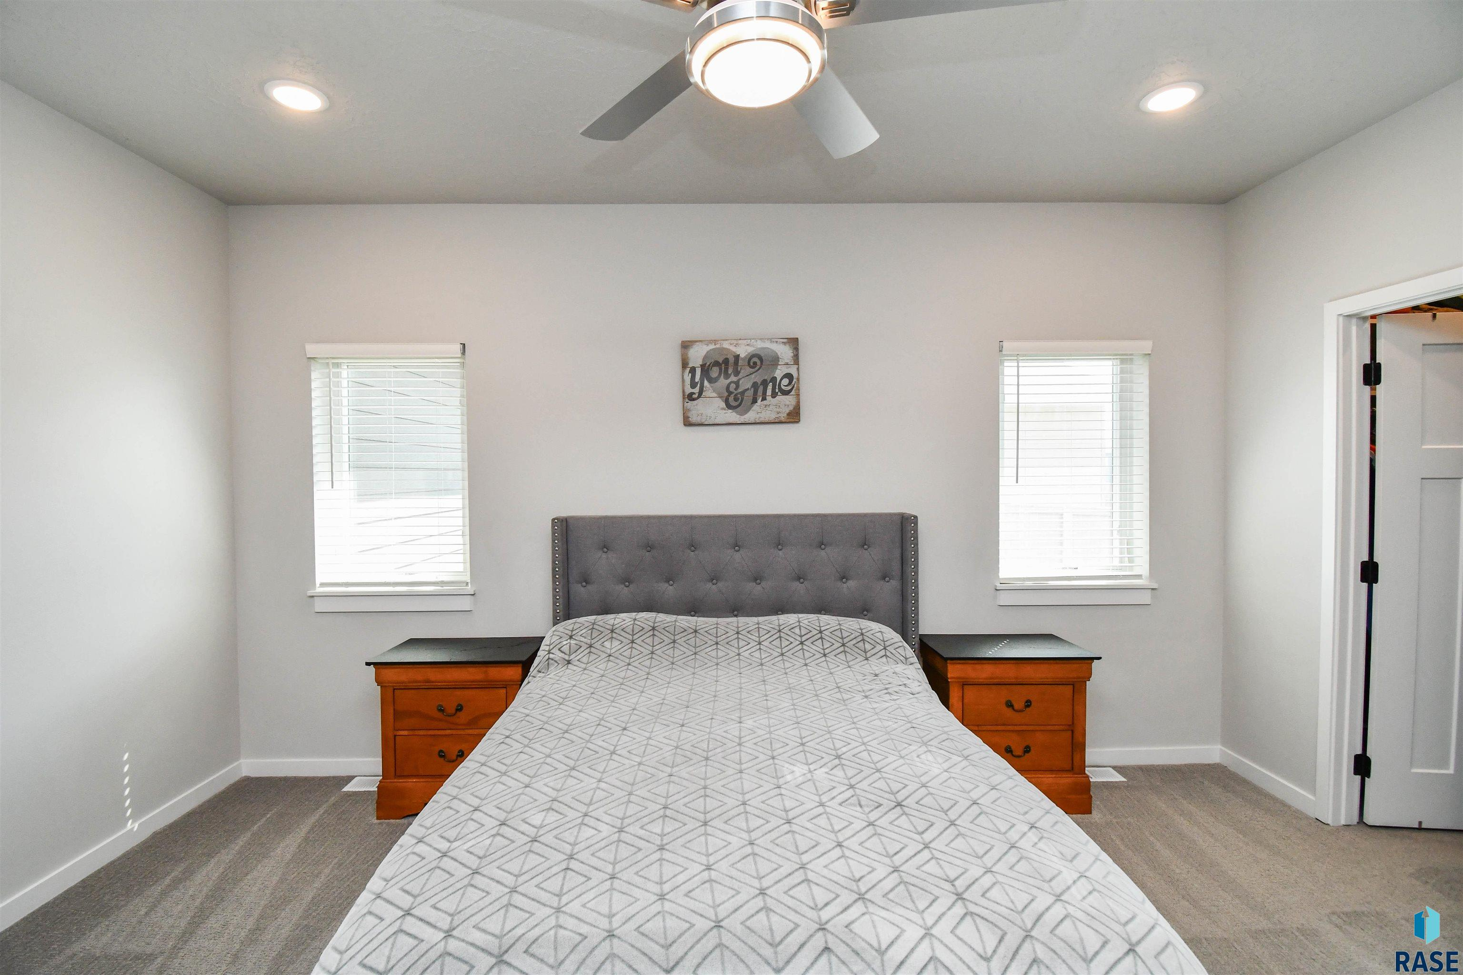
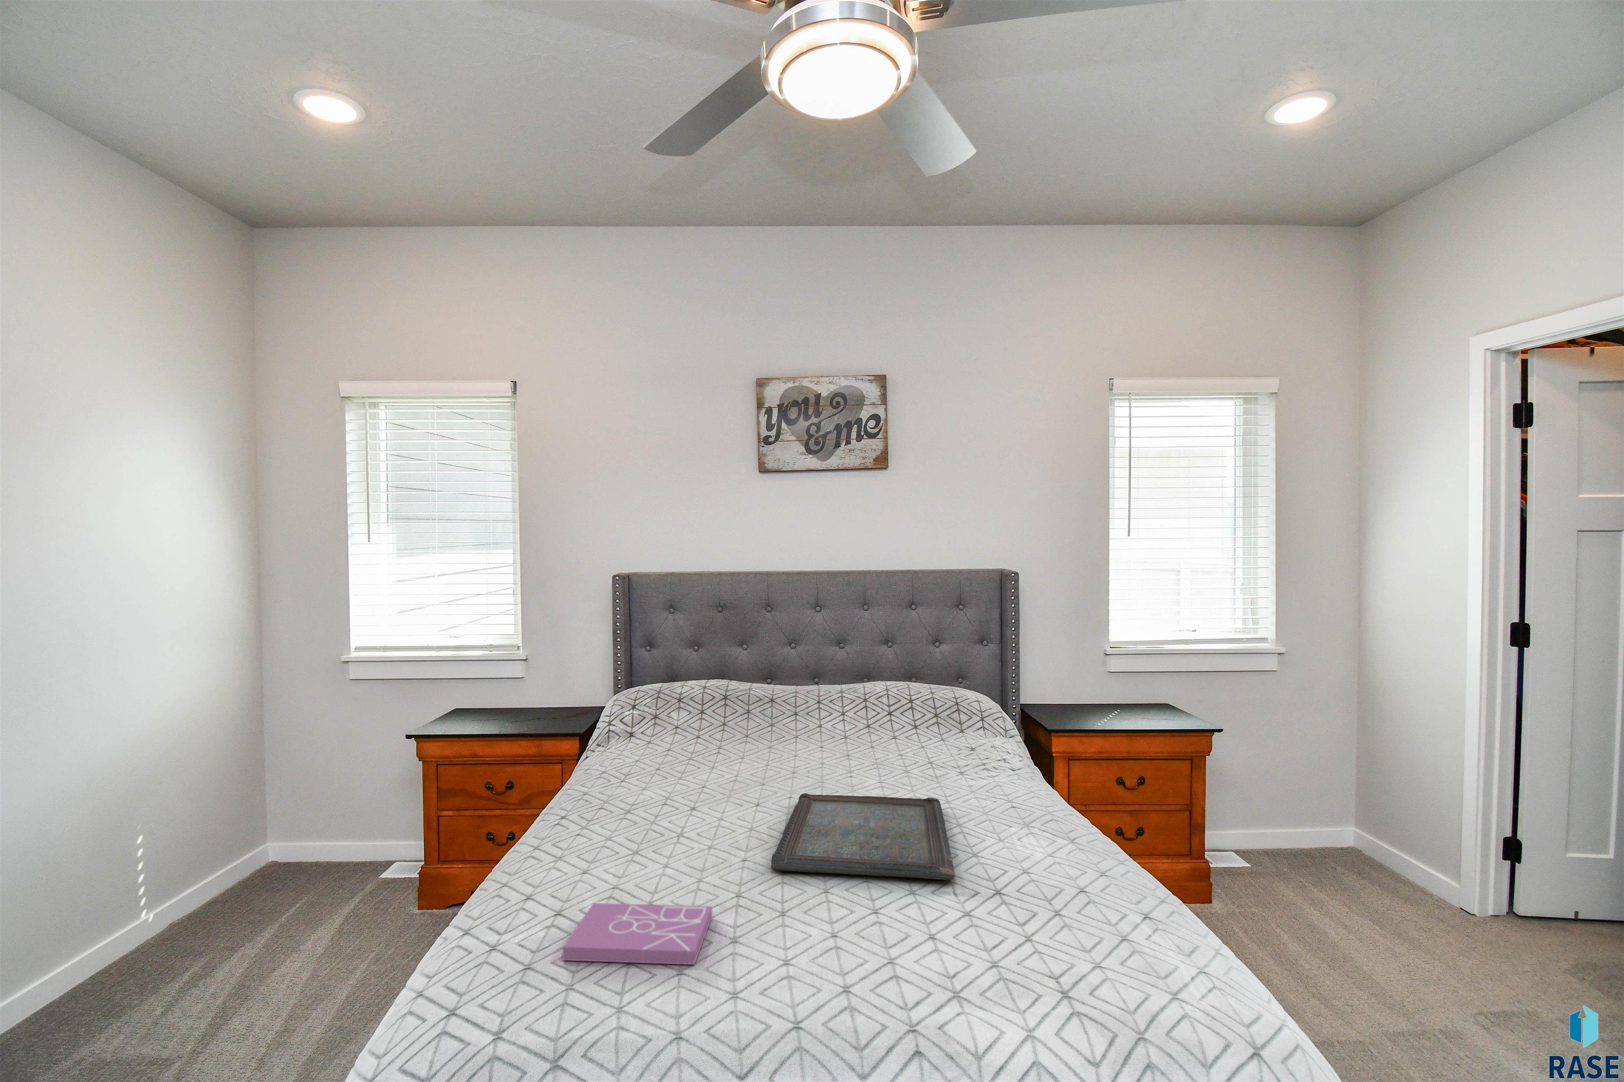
+ book (640, 931)
+ serving tray (868, 831)
